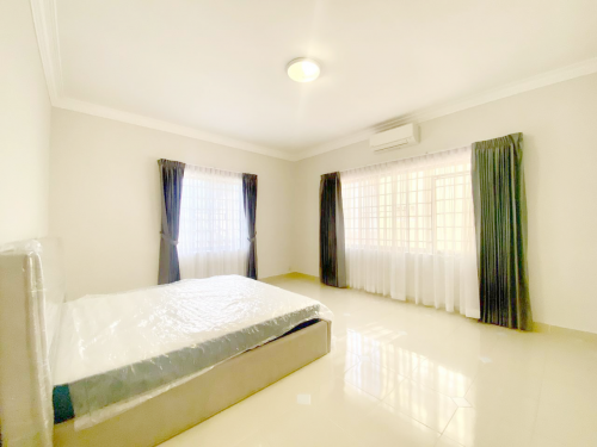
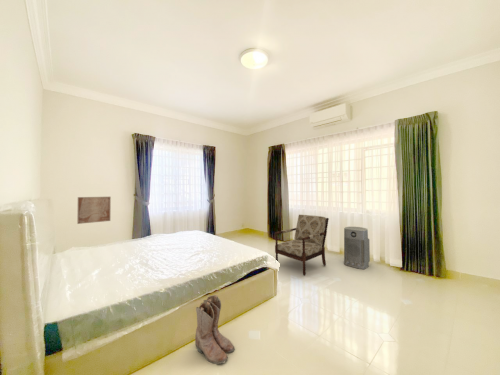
+ armchair (302, 240)
+ wall art (94, 209)
+ boots (214, 325)
+ air purifier (356, 246)
